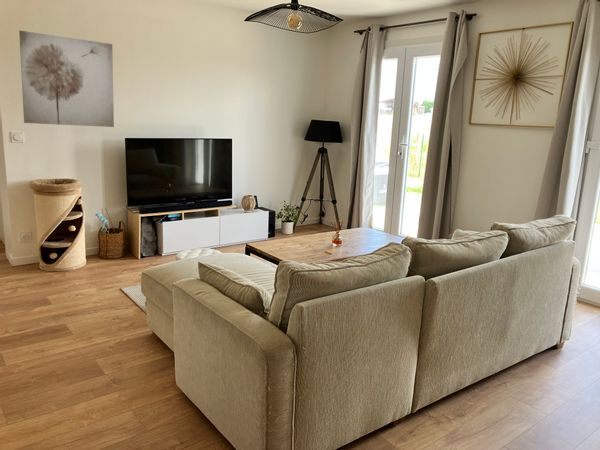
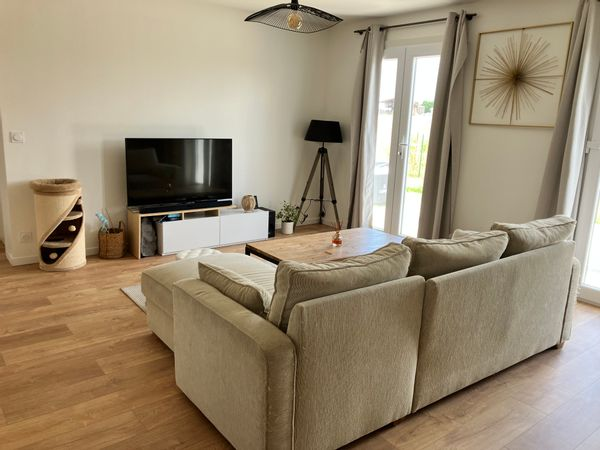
- wall art (69, 82)
